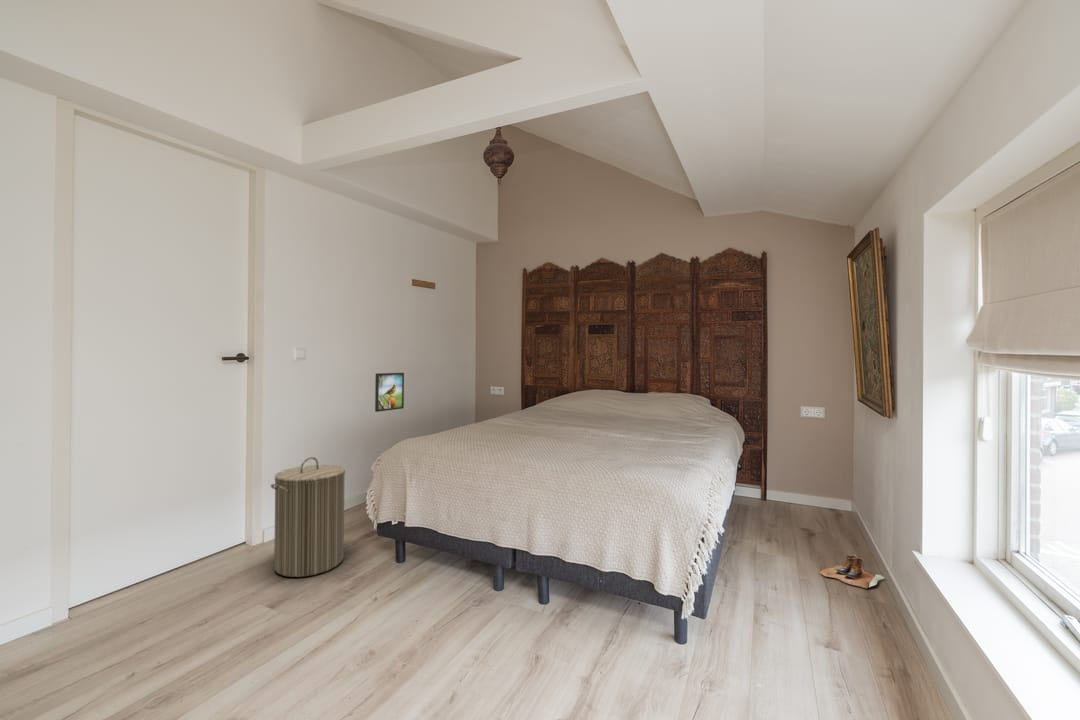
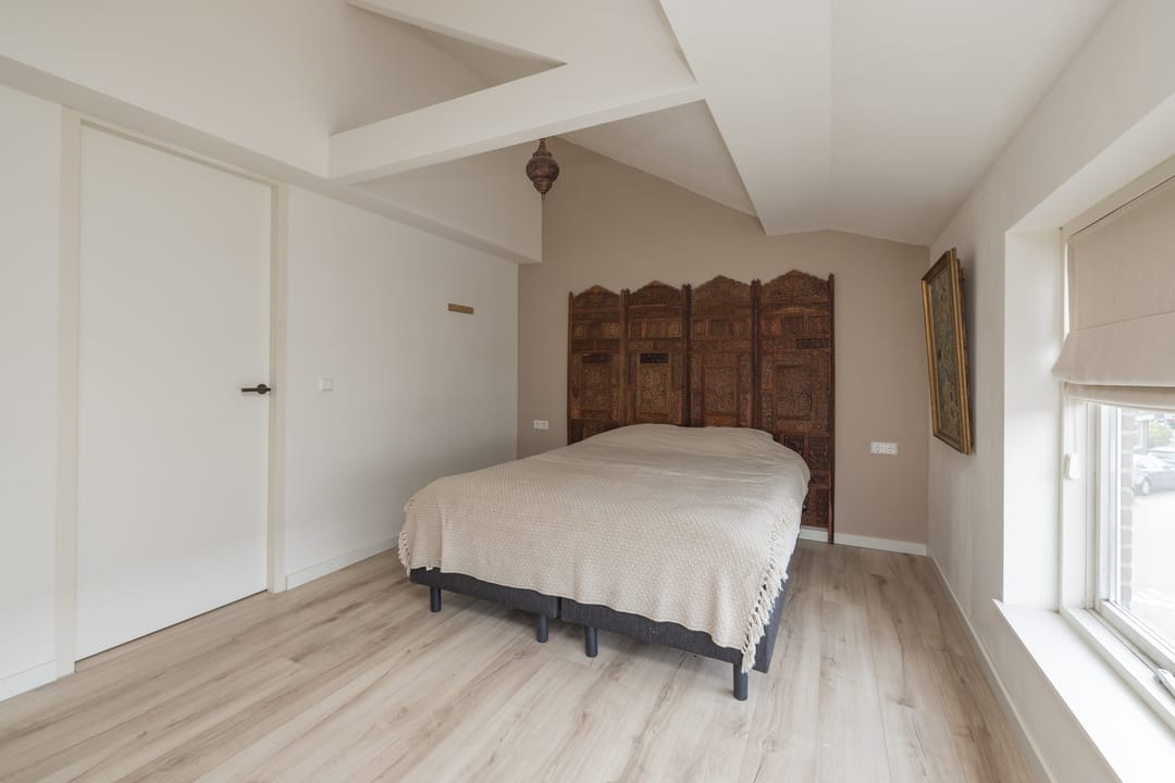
- boots (851, 567)
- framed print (390, 391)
- laundry hamper (310, 510)
